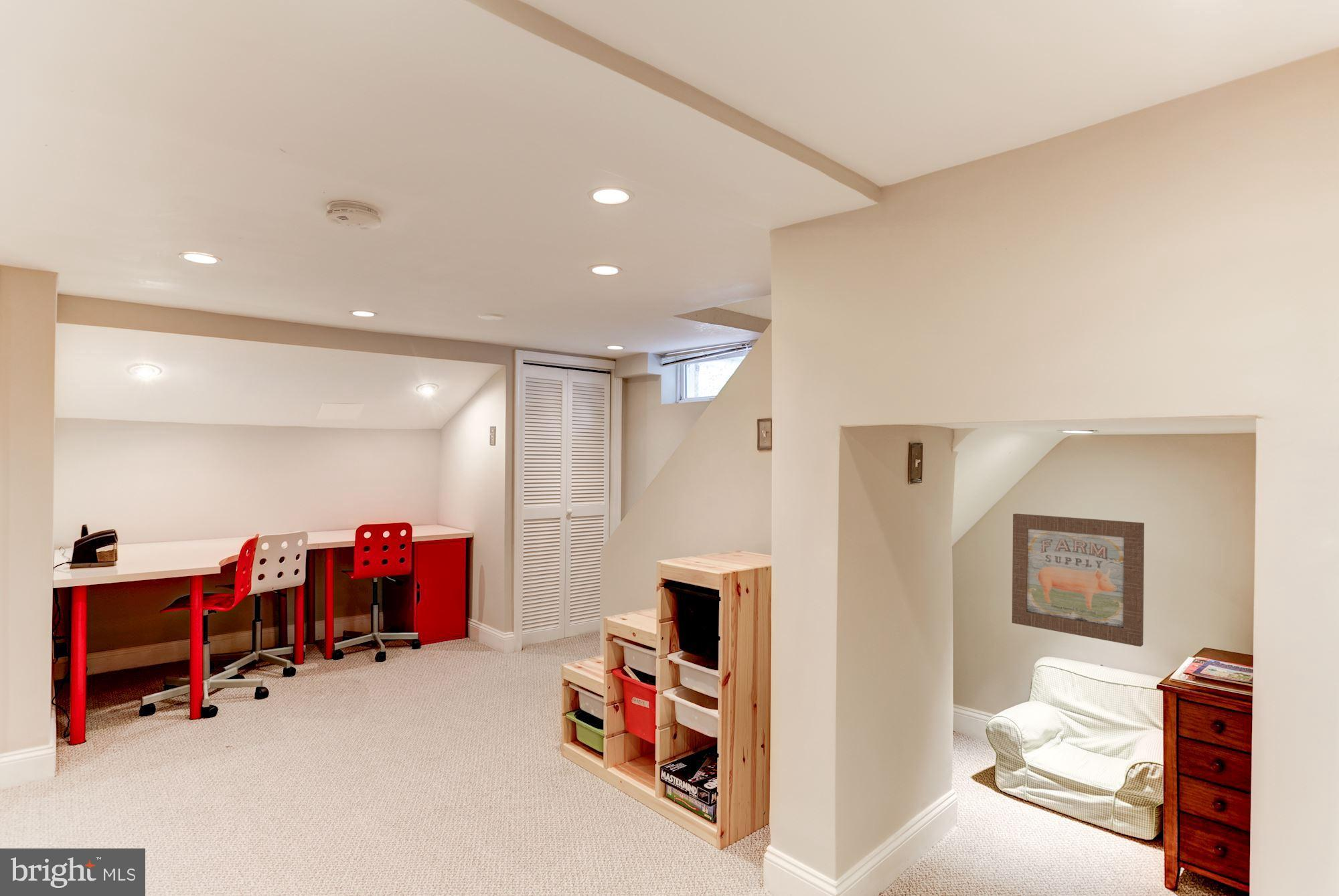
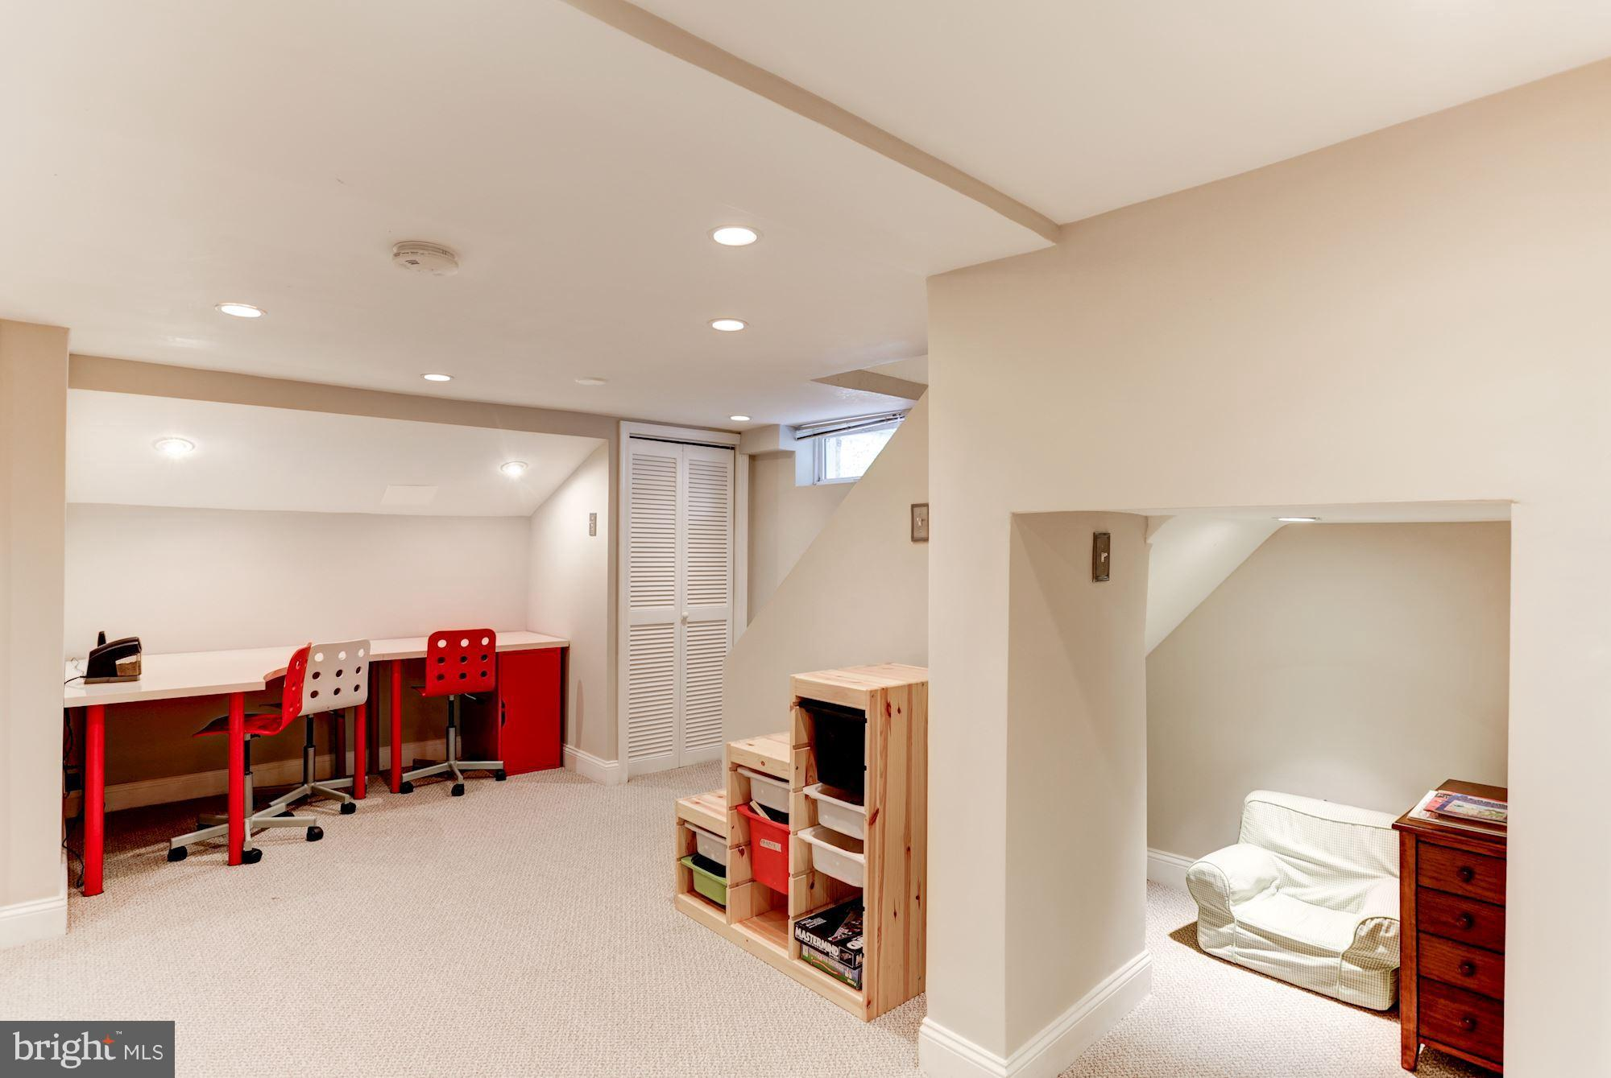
- wall art (1074, 575)
